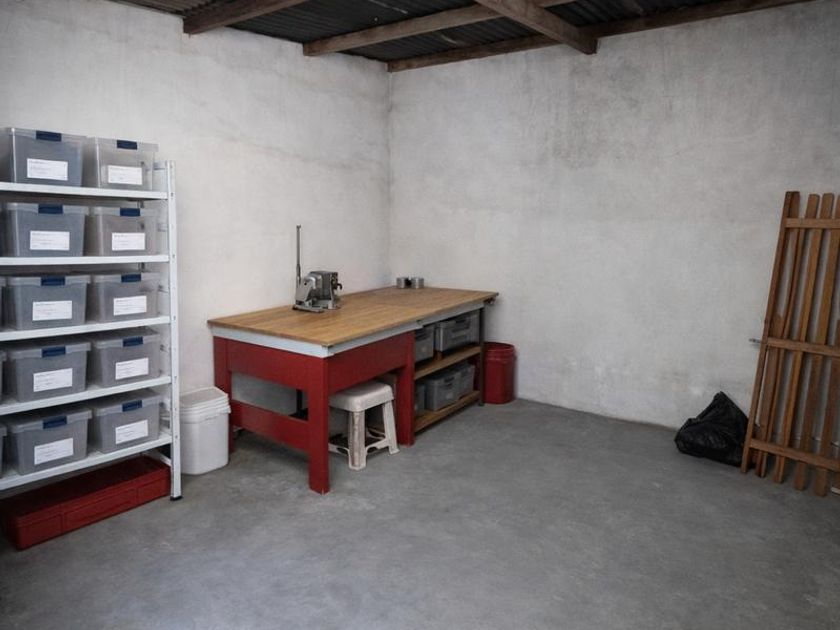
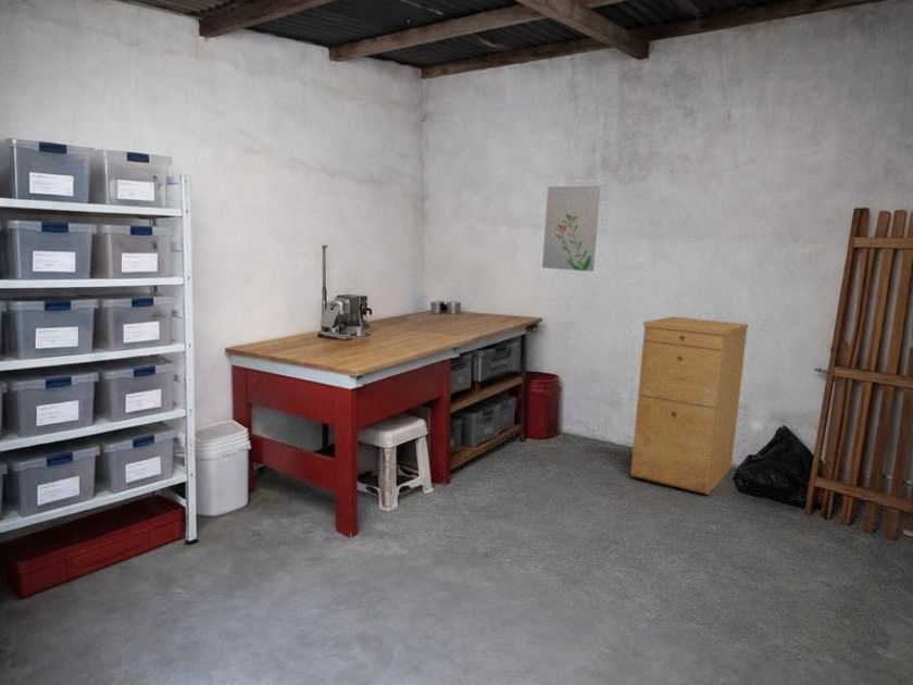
+ filing cabinet (689, 399)
+ wall art (570, 228)
